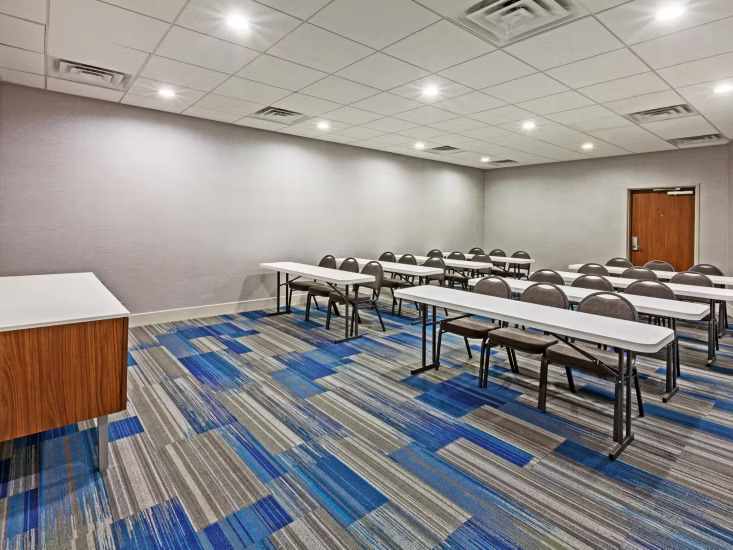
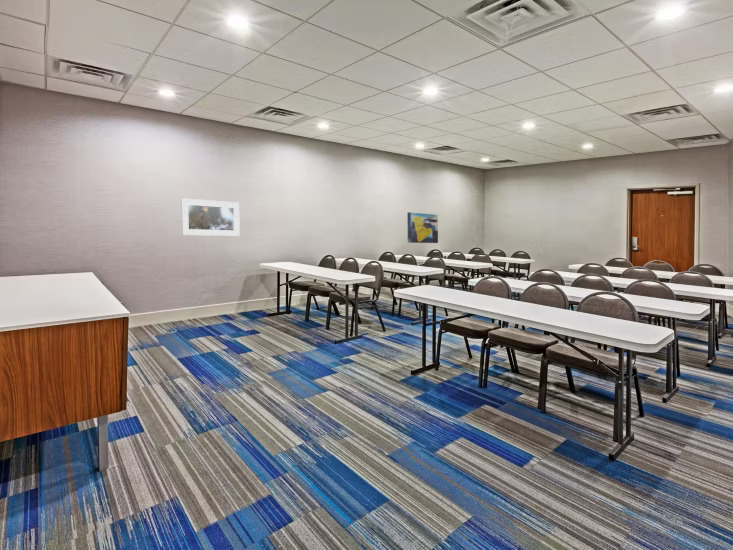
+ wall art (423, 228)
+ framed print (211, 218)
